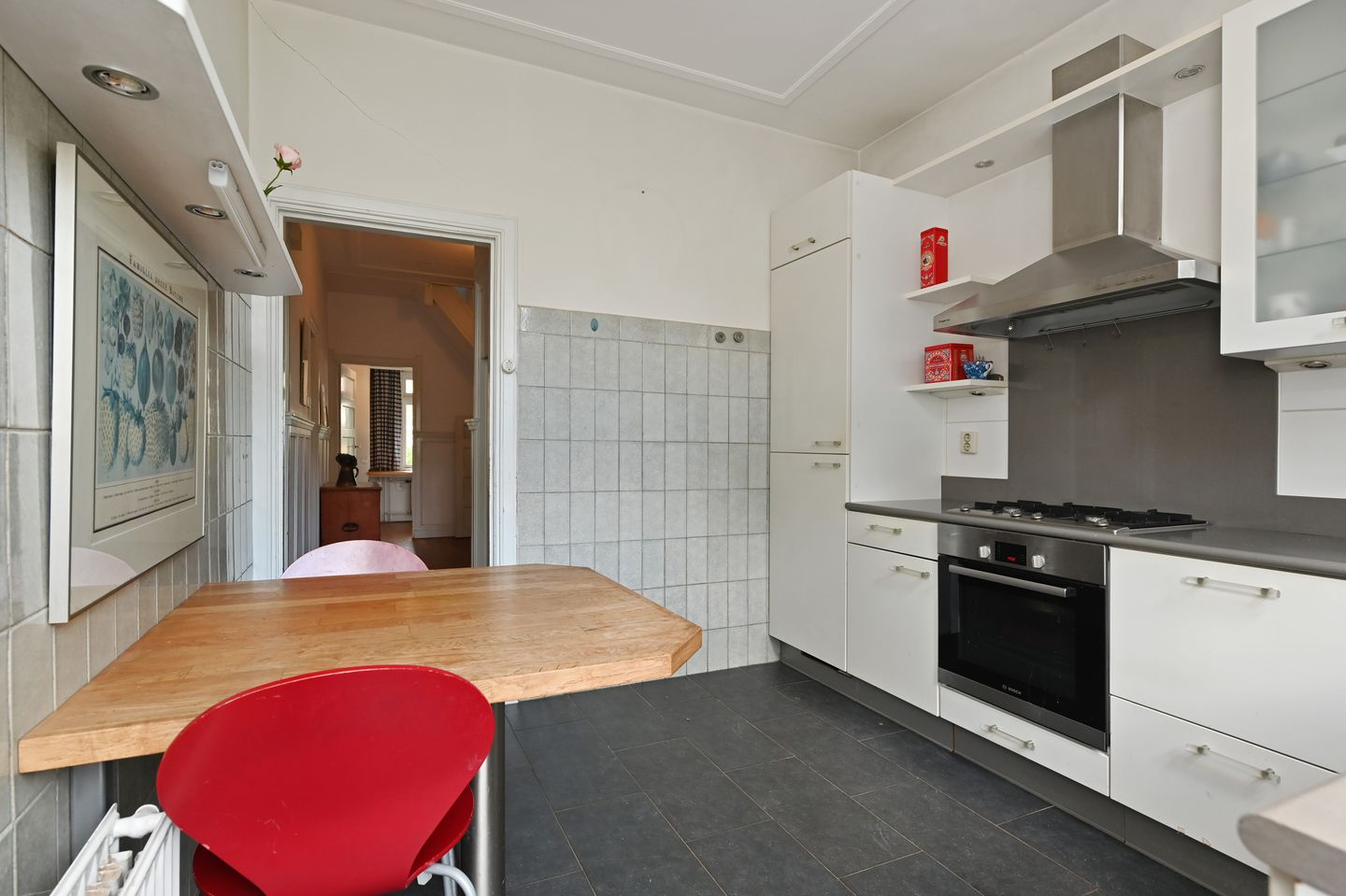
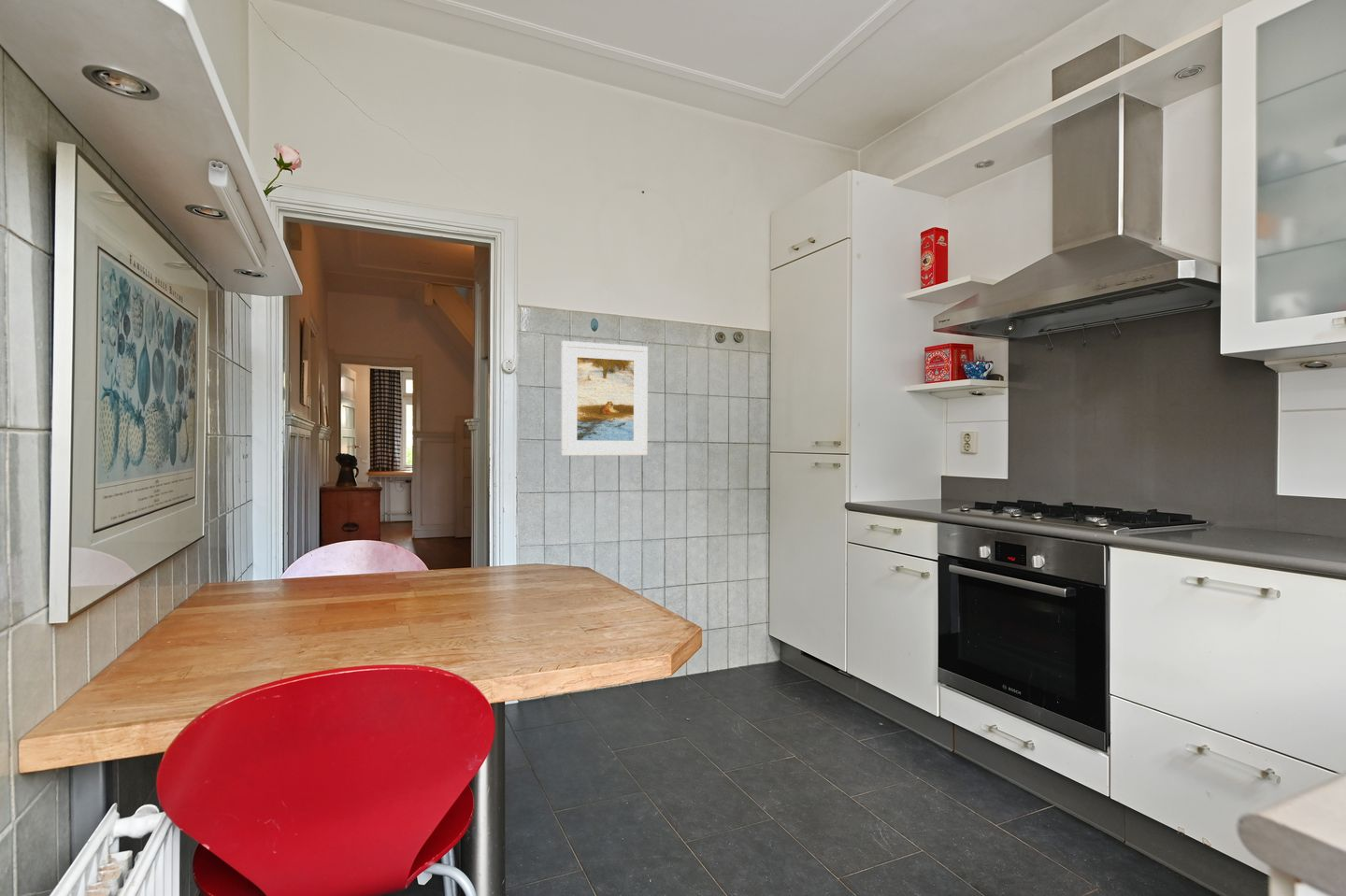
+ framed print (605, 399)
